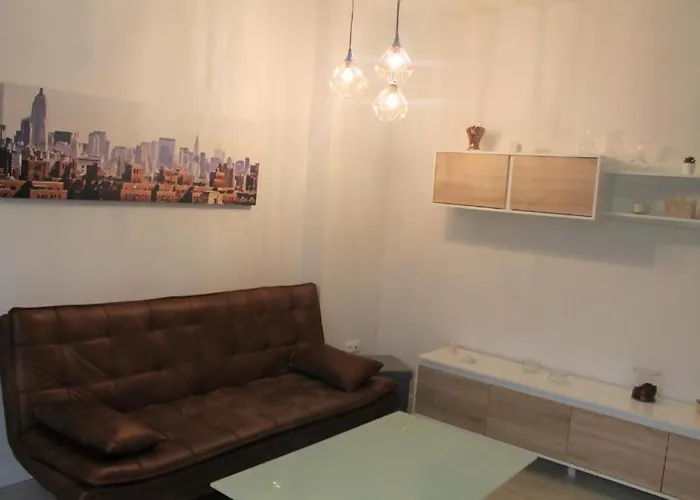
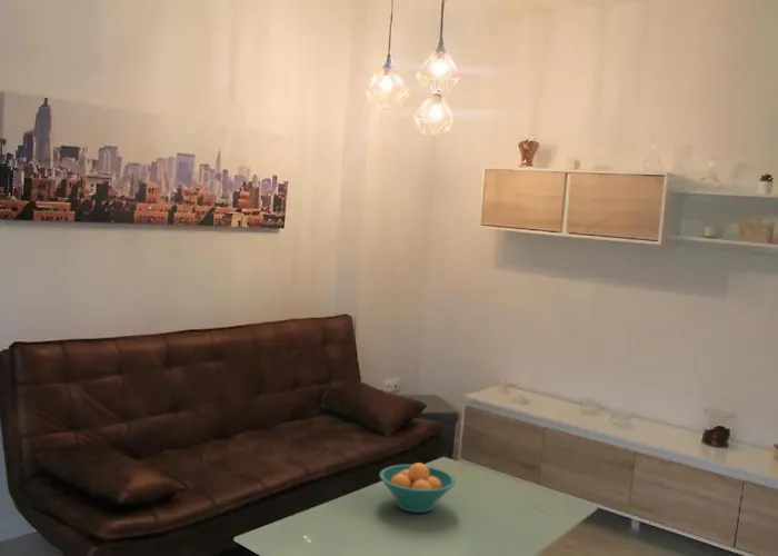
+ fruit bowl (417, 485)
